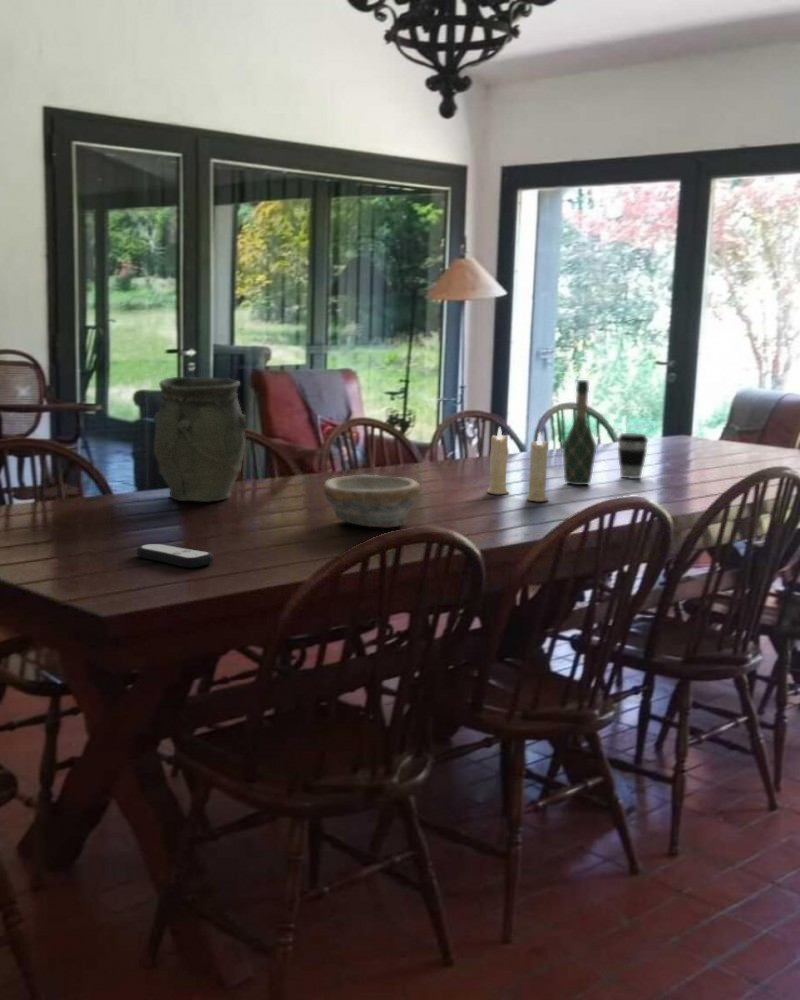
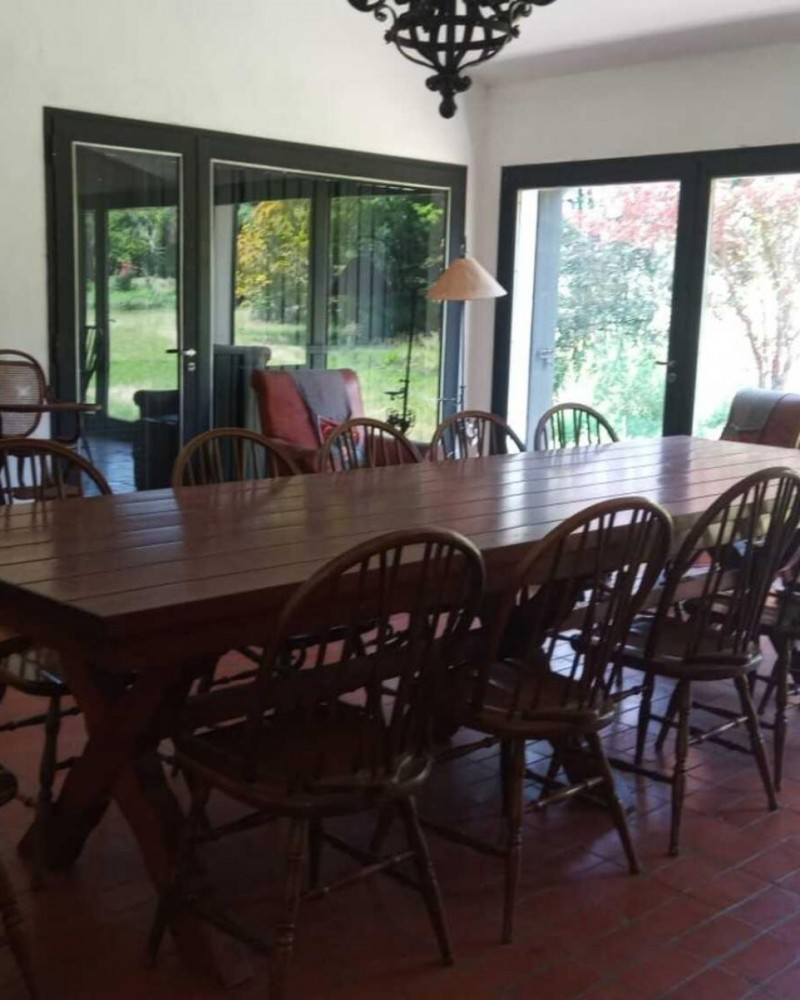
- coffee cup (631, 455)
- bowl (371, 502)
- candle (506, 462)
- remote control (173, 554)
- wine bottle (580, 432)
- vase (200, 438)
